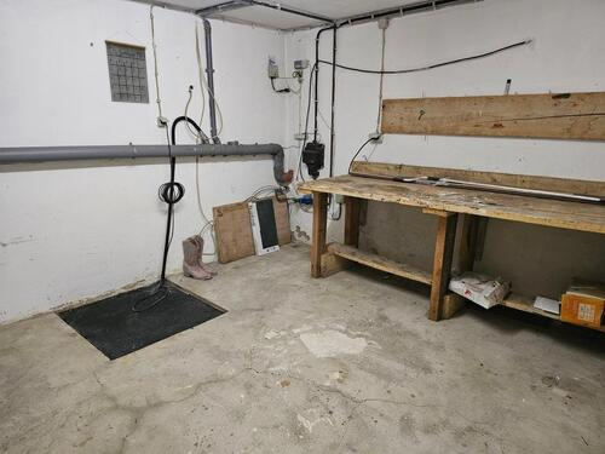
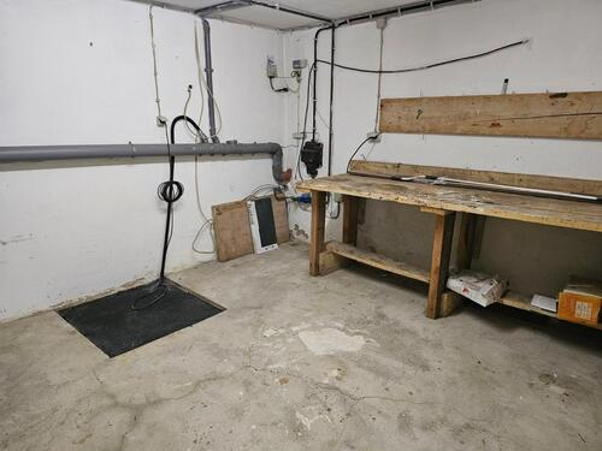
- boots (200, 255)
- calendar (127, 65)
